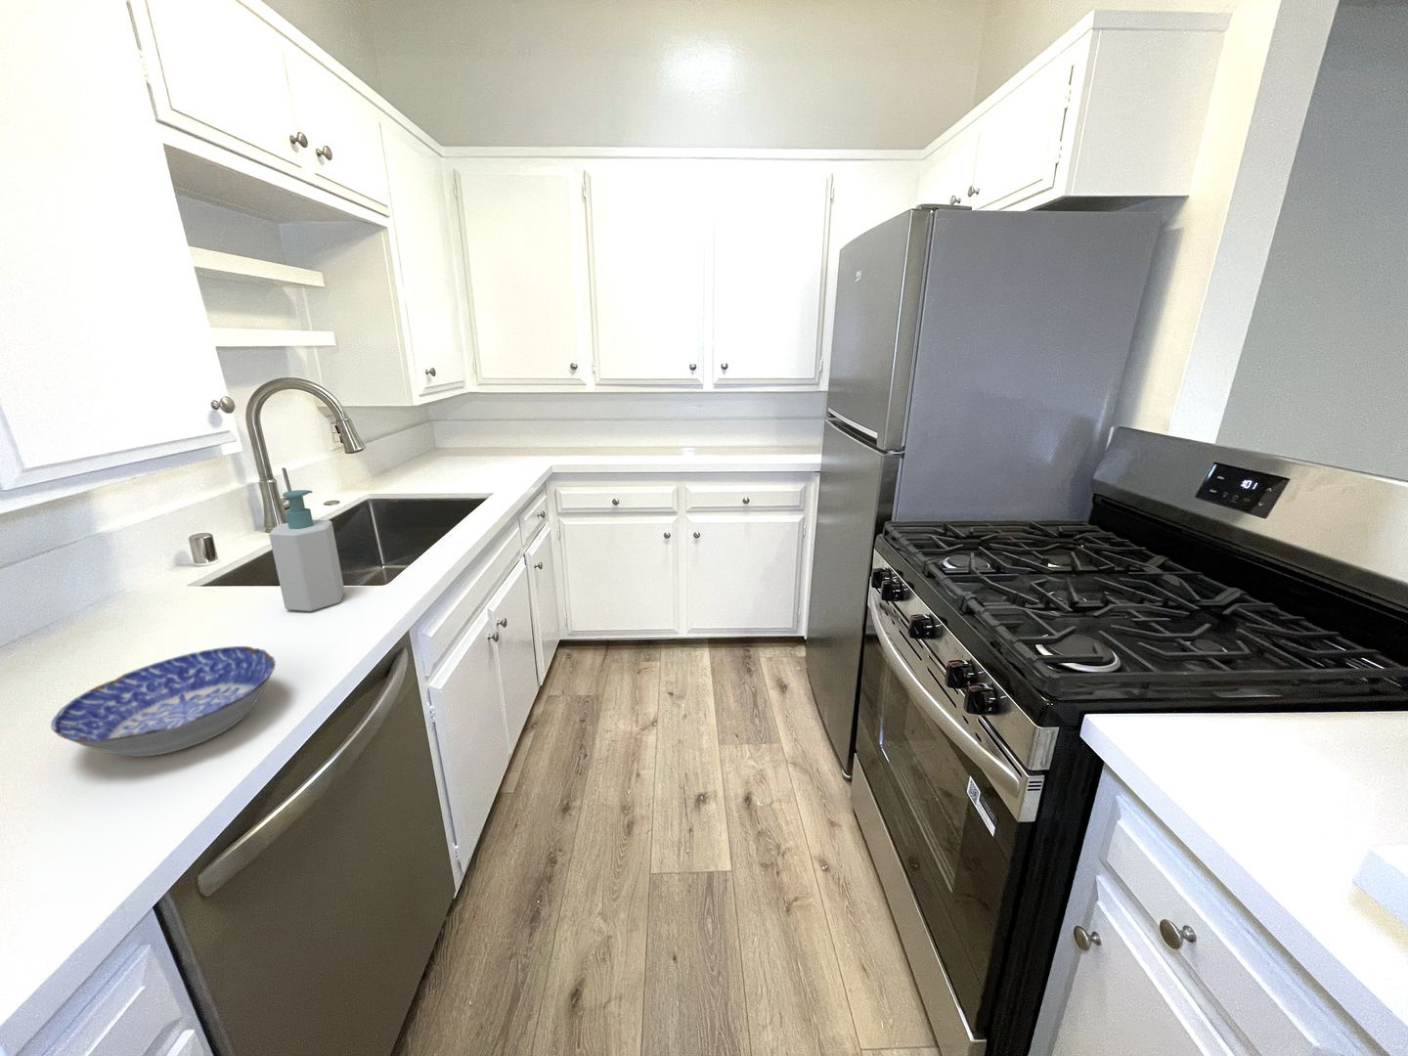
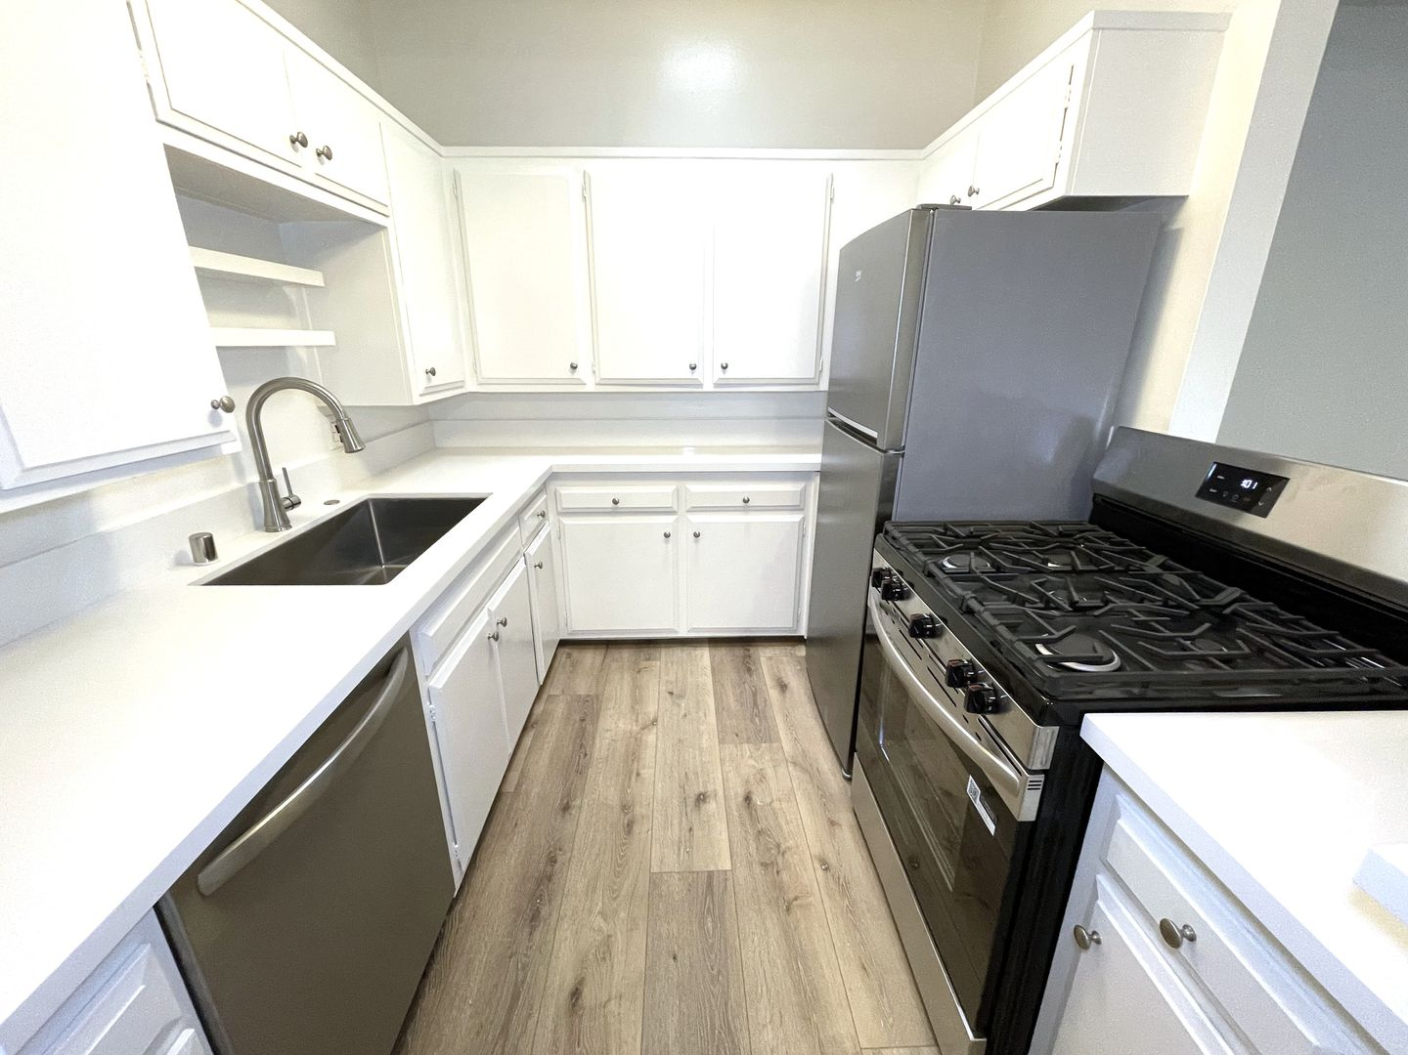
- soap bottle (305, 548)
- bowl (177, 705)
